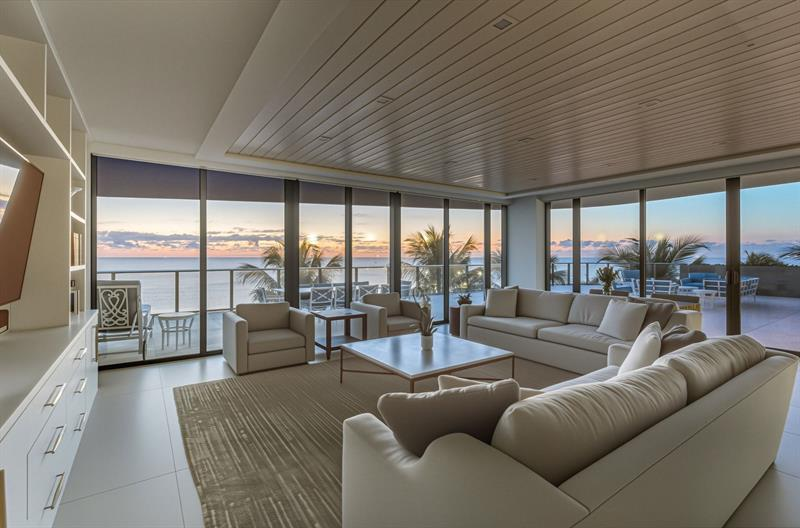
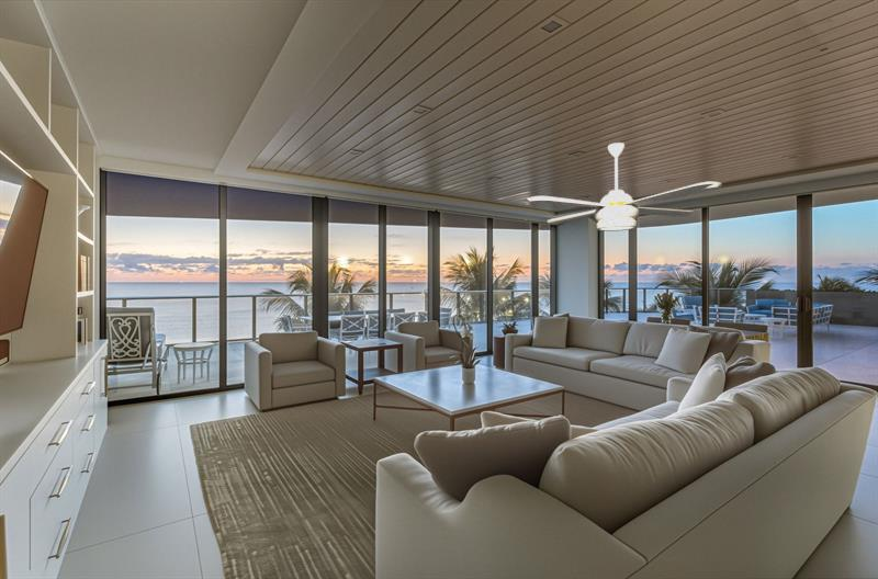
+ ceiling fan (616, 186)
